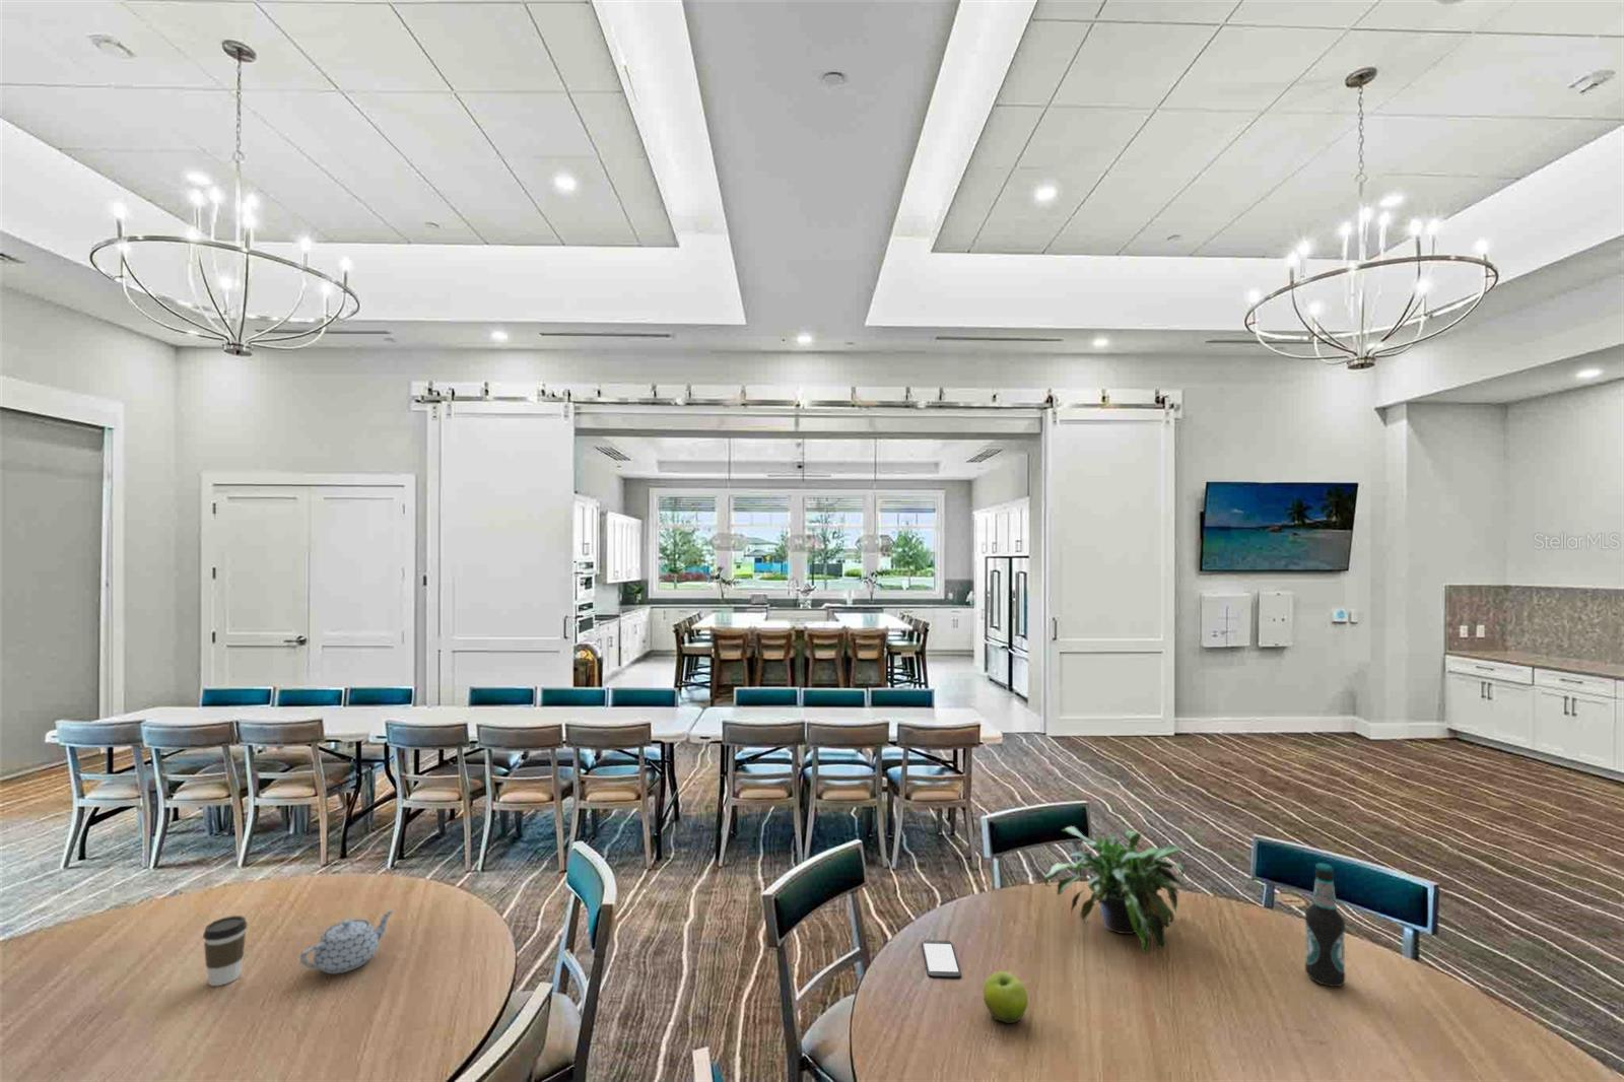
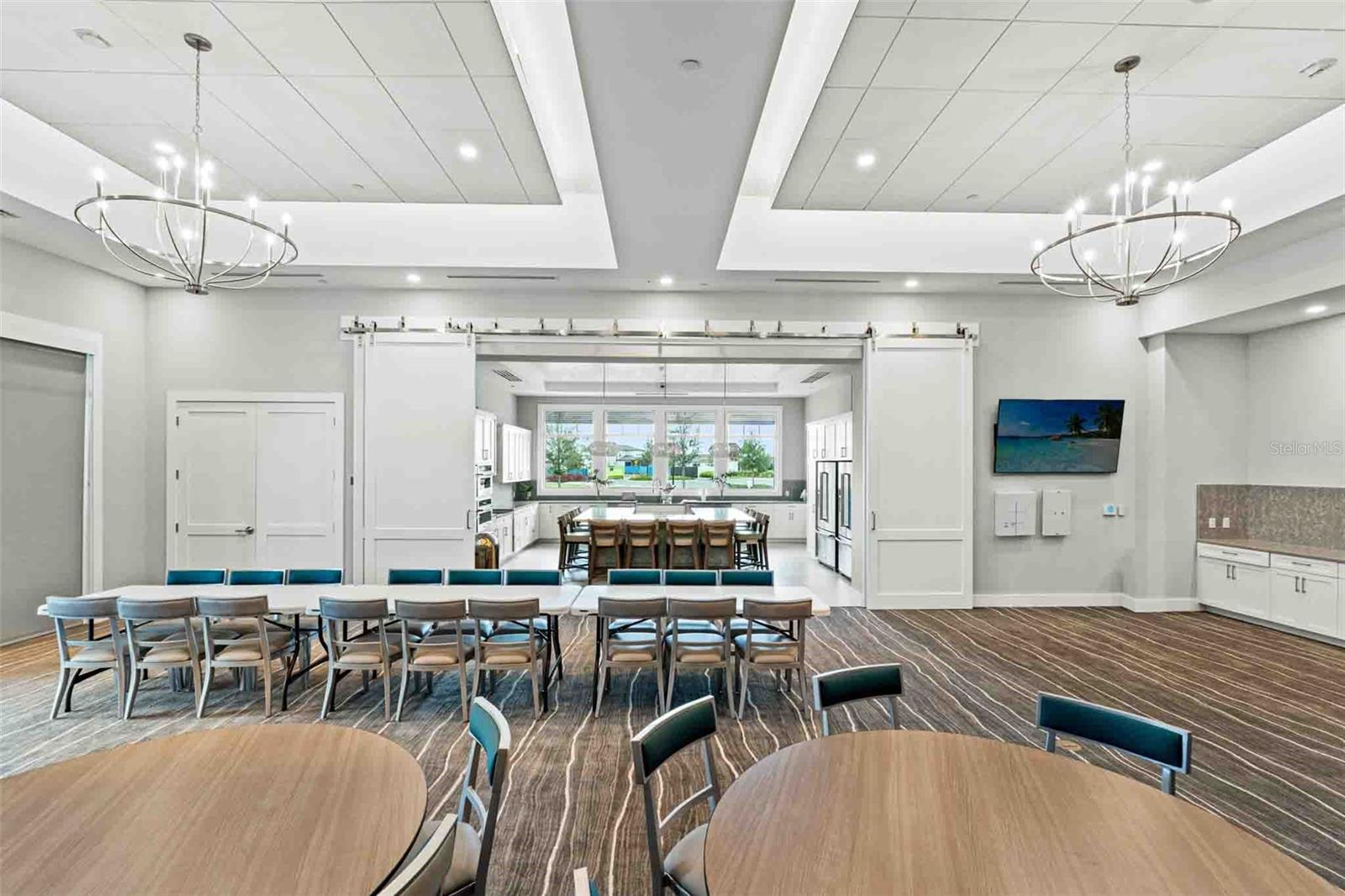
- fruit (1005, 996)
- smartphone (939, 958)
- coffee cup (225, 950)
- potted plant (1117, 876)
- teapot (349, 940)
- bottle (1325, 921)
